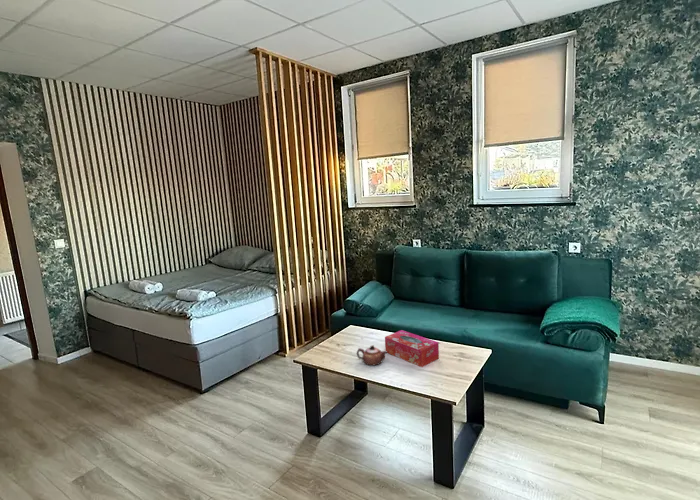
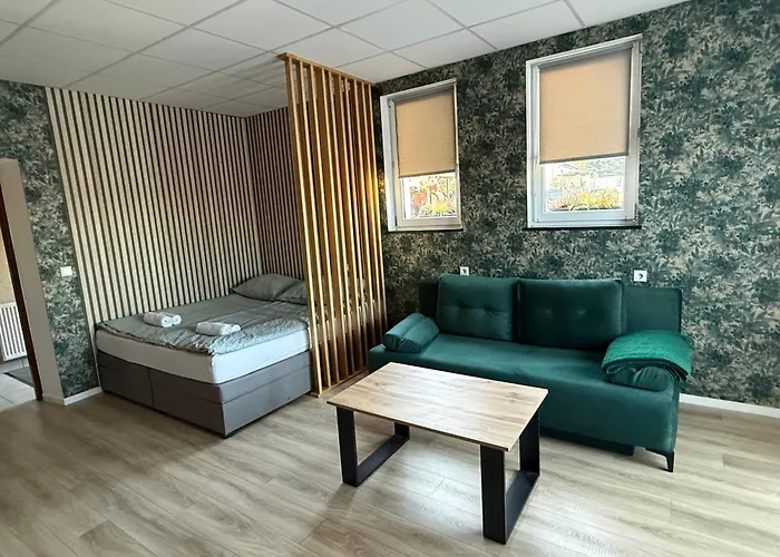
- tissue box (411, 347)
- teapot (371, 353)
